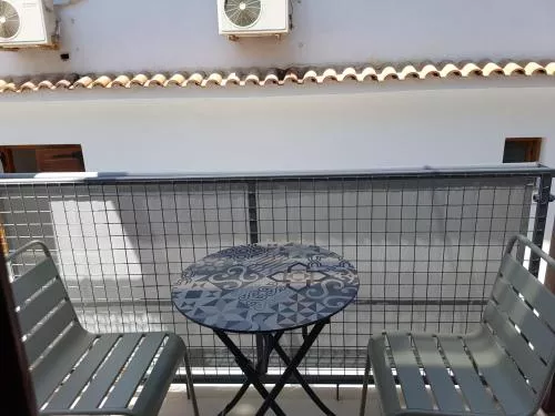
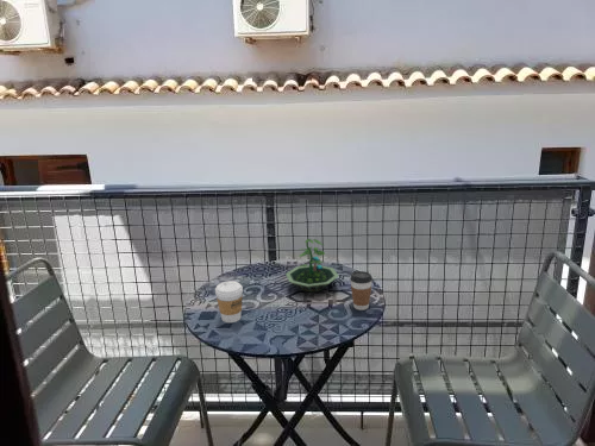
+ coffee cup (361, 290)
+ coffee cup (230, 302)
+ terrarium (311, 247)
